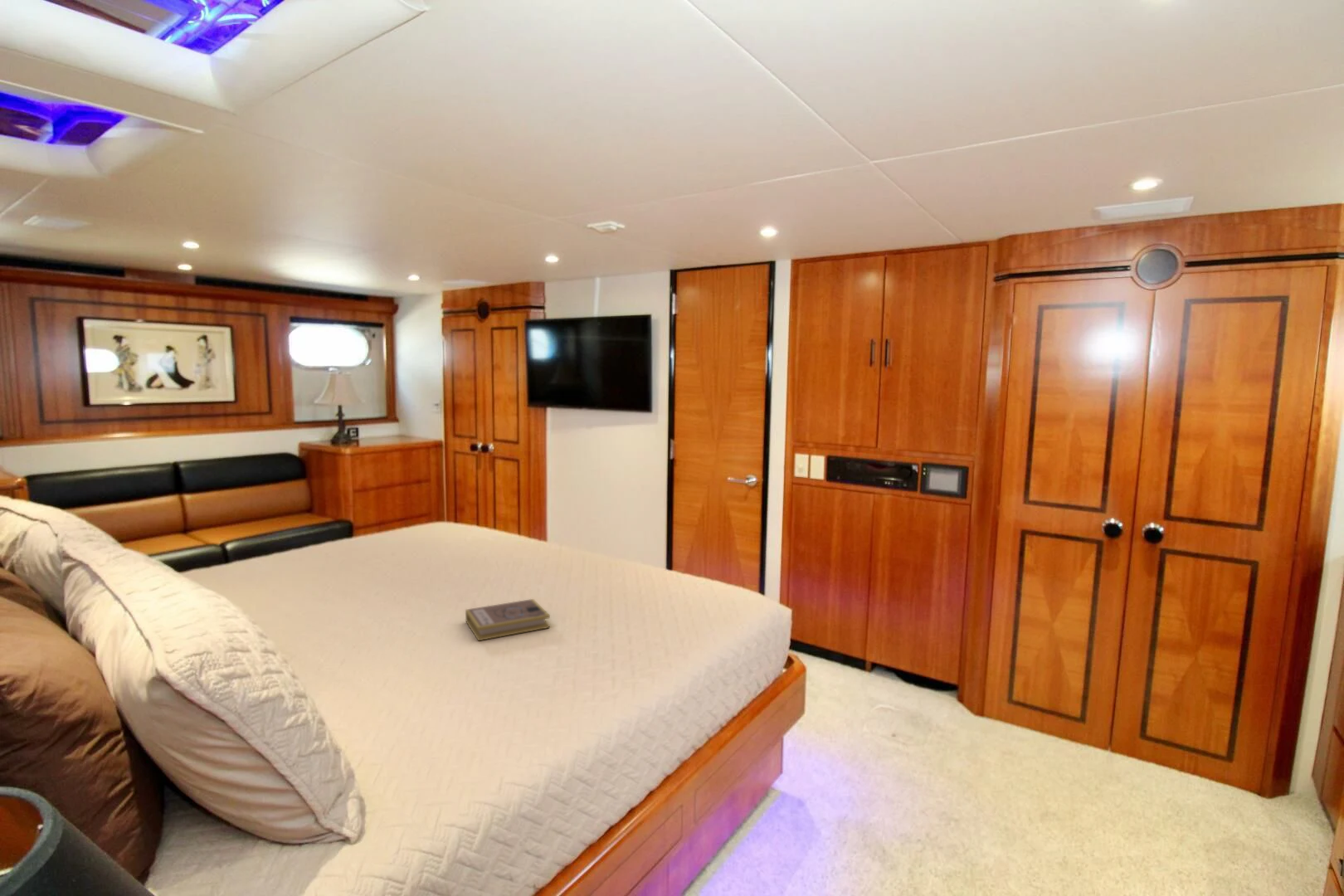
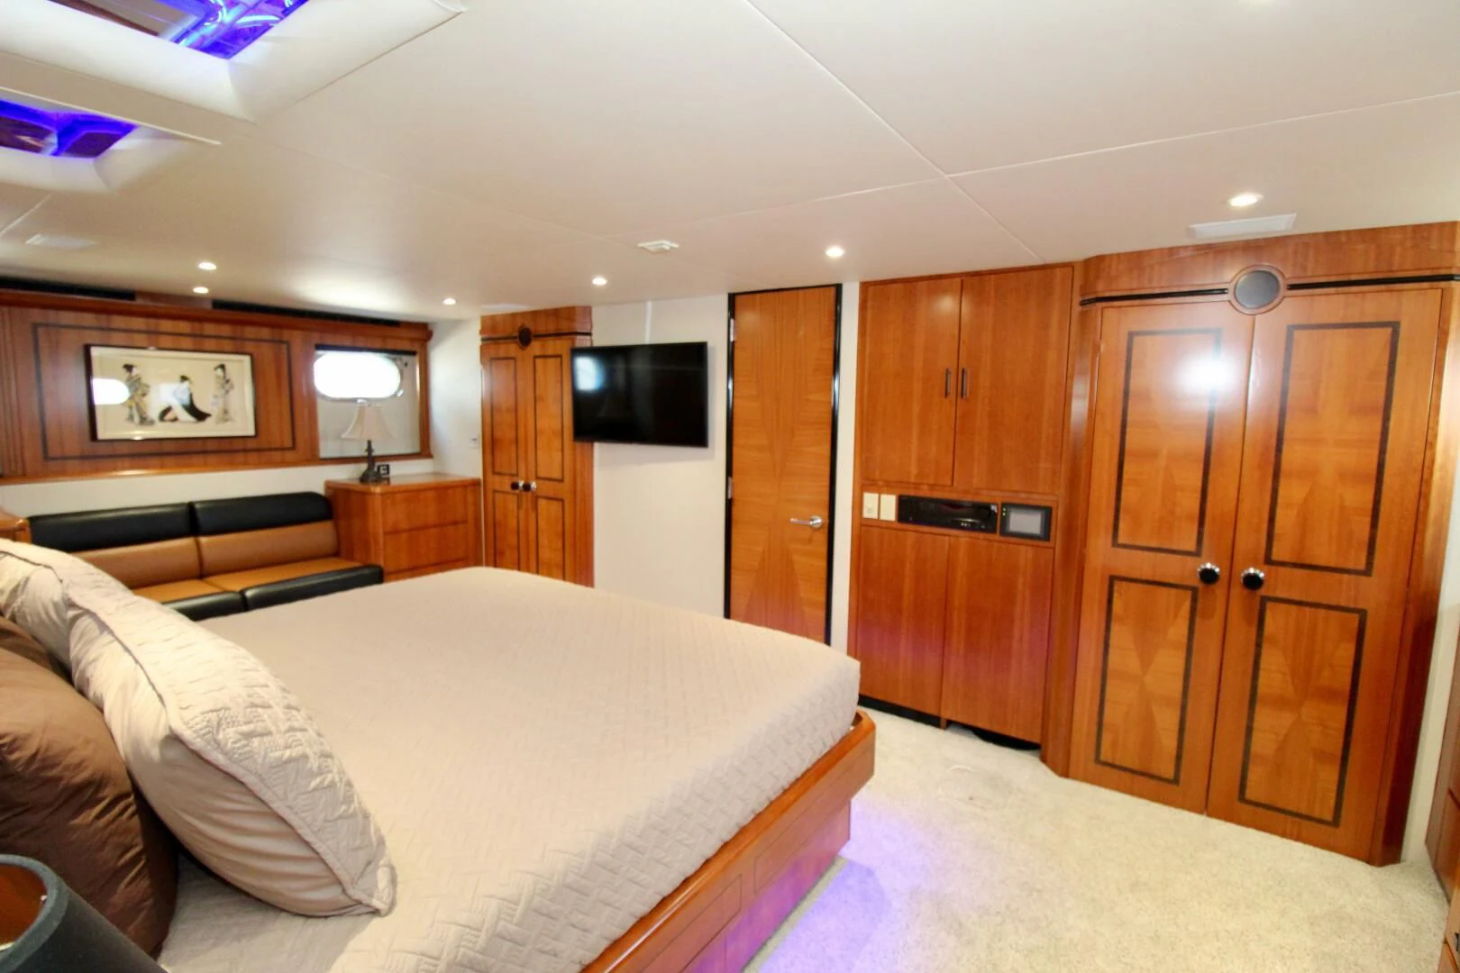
- book (507, 618)
